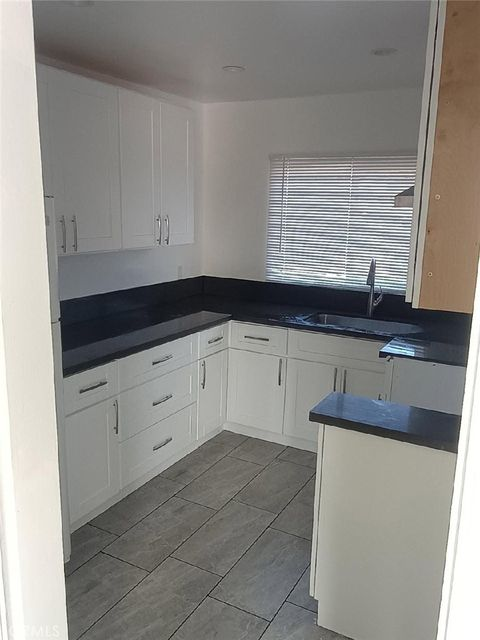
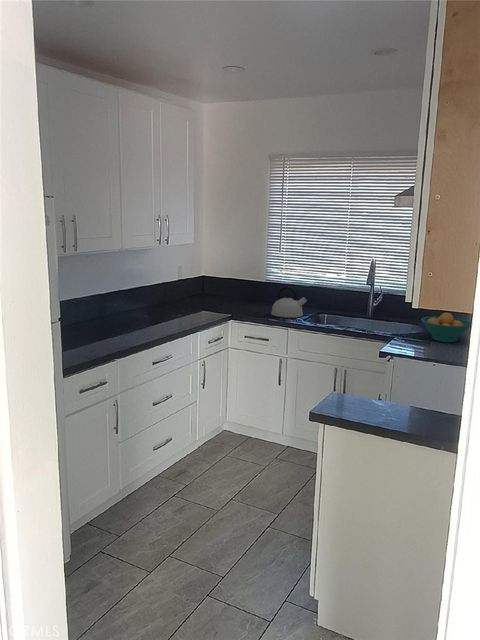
+ kettle (289, 300)
+ fruit bowl (445, 326)
